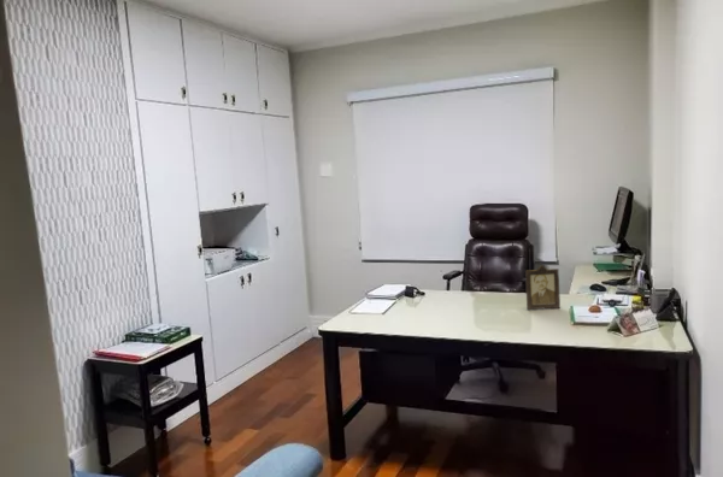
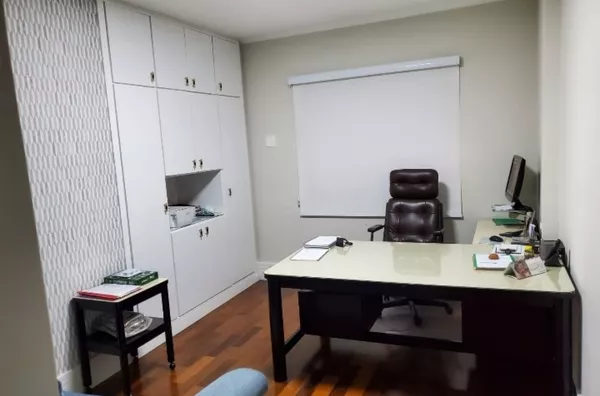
- photo frame (540, 285)
